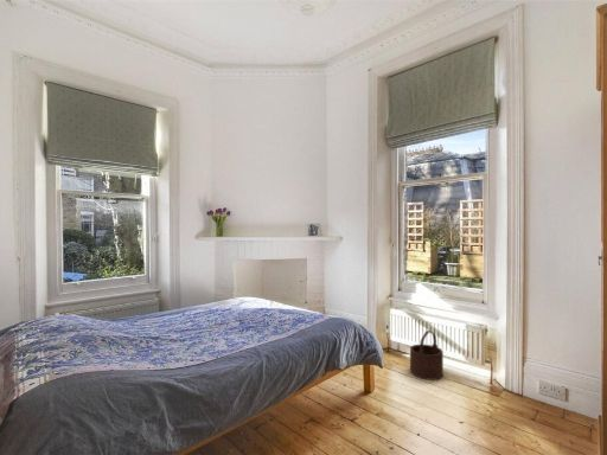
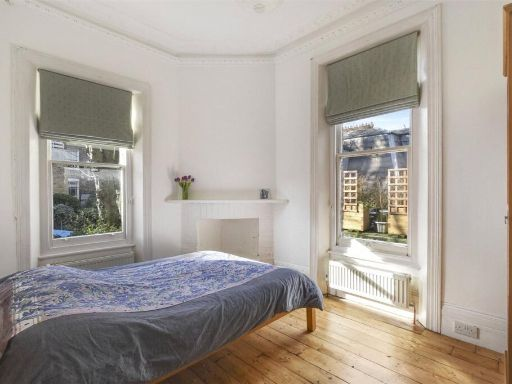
- wooden bucket (426, 351)
